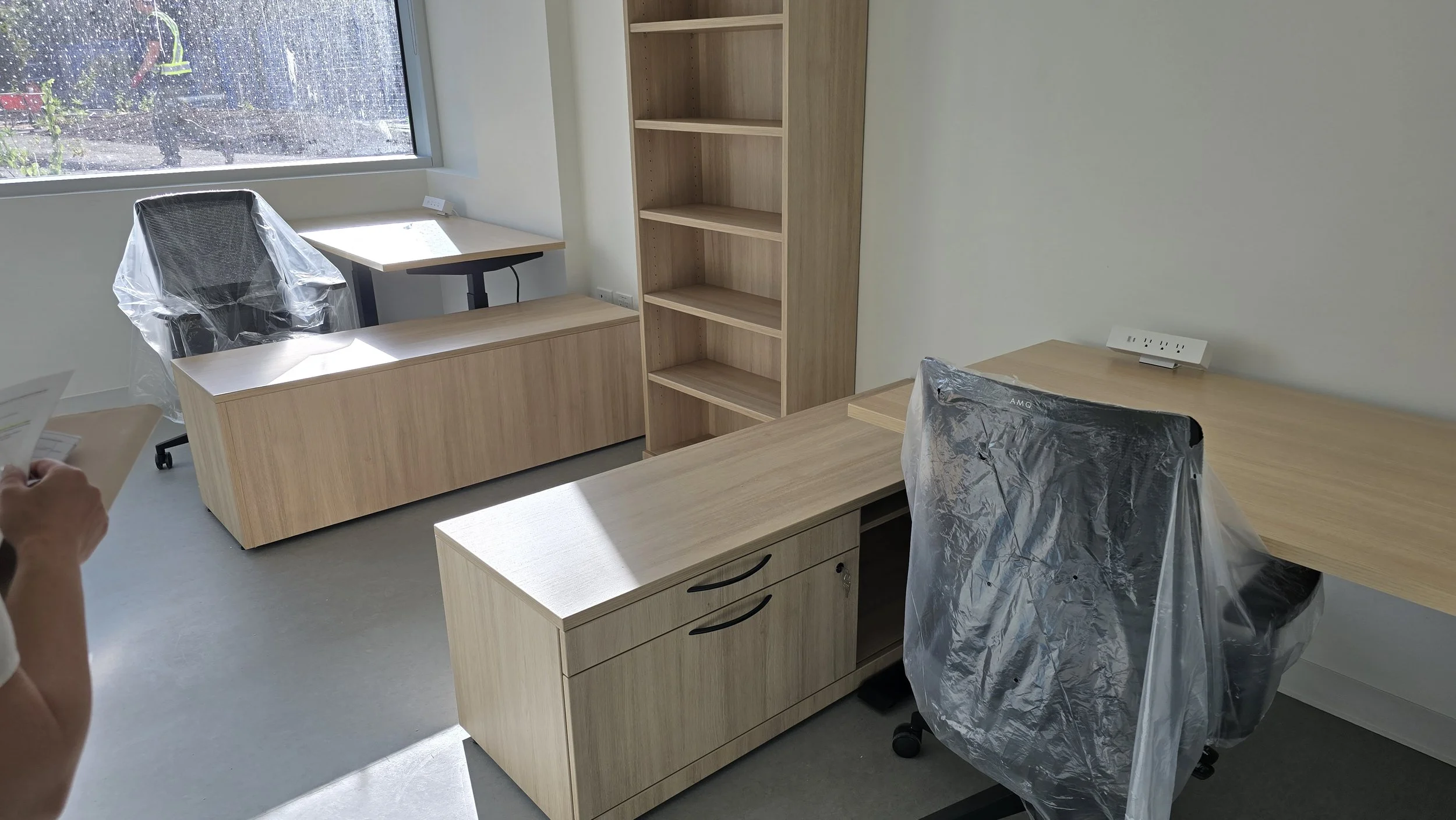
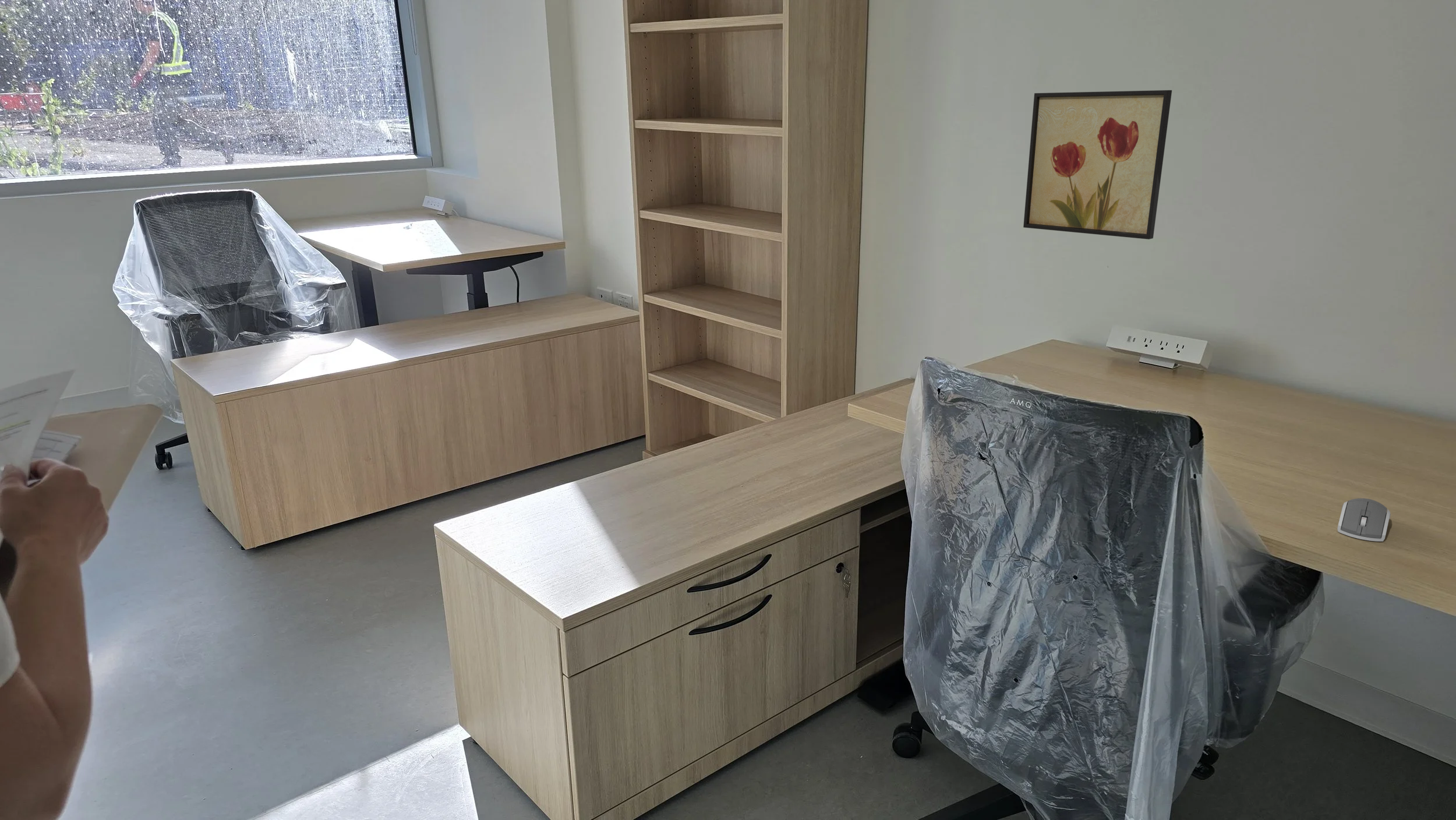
+ wall art (1093, 164)
+ computer mouse (1365, 513)
